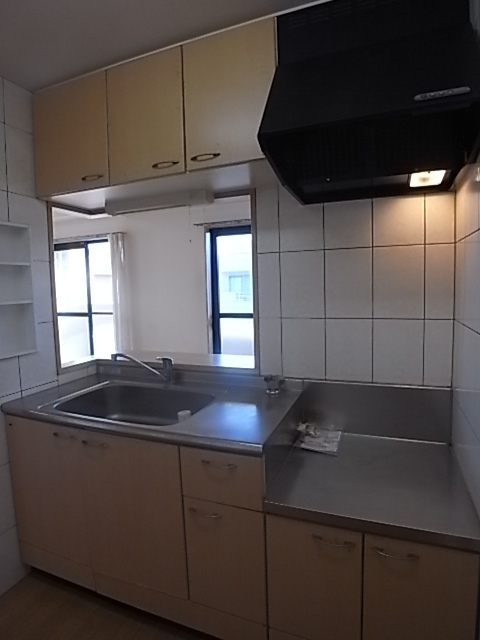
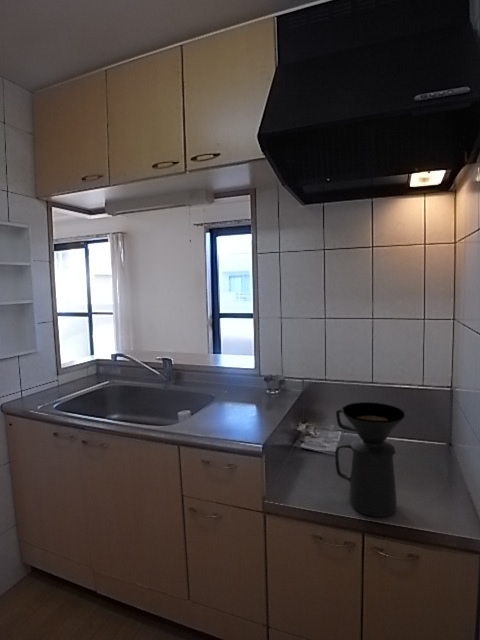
+ coffee maker (372, 458)
